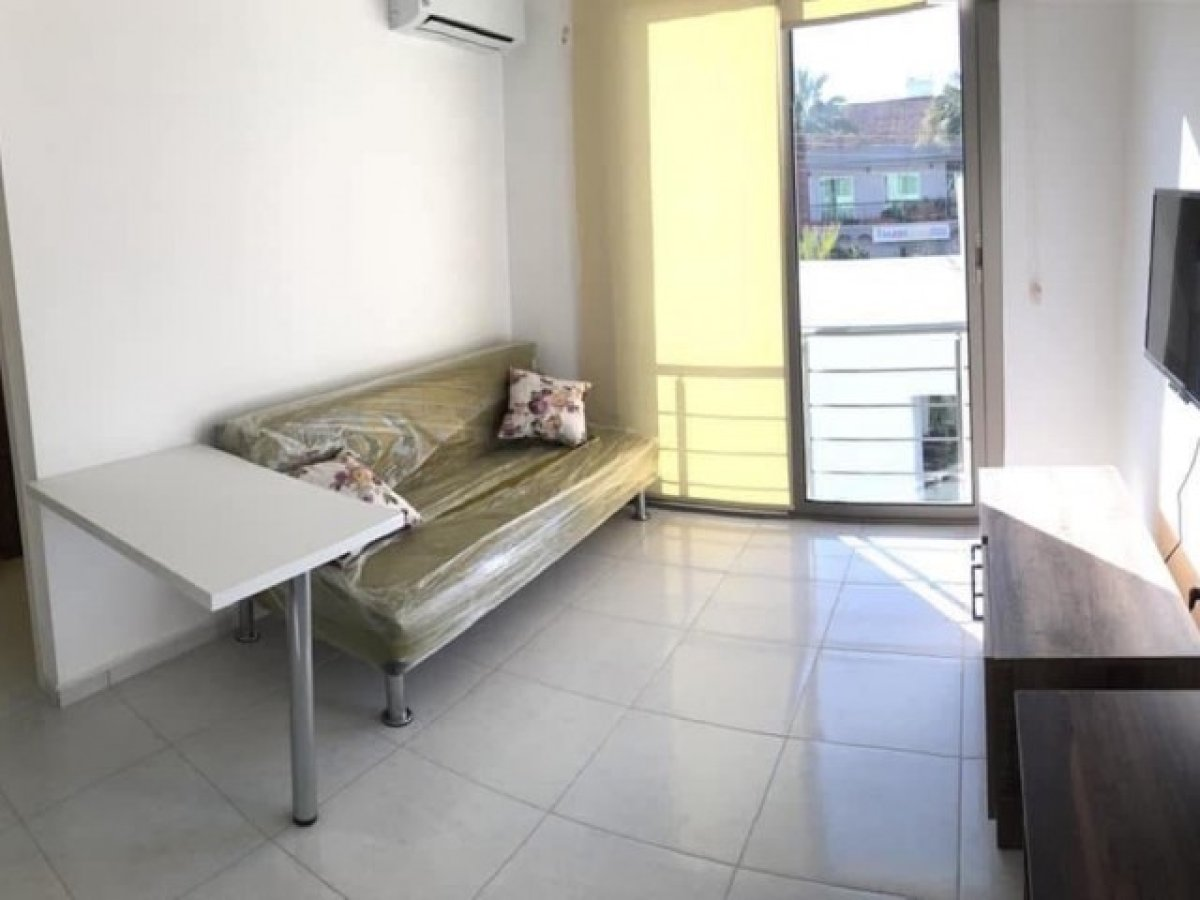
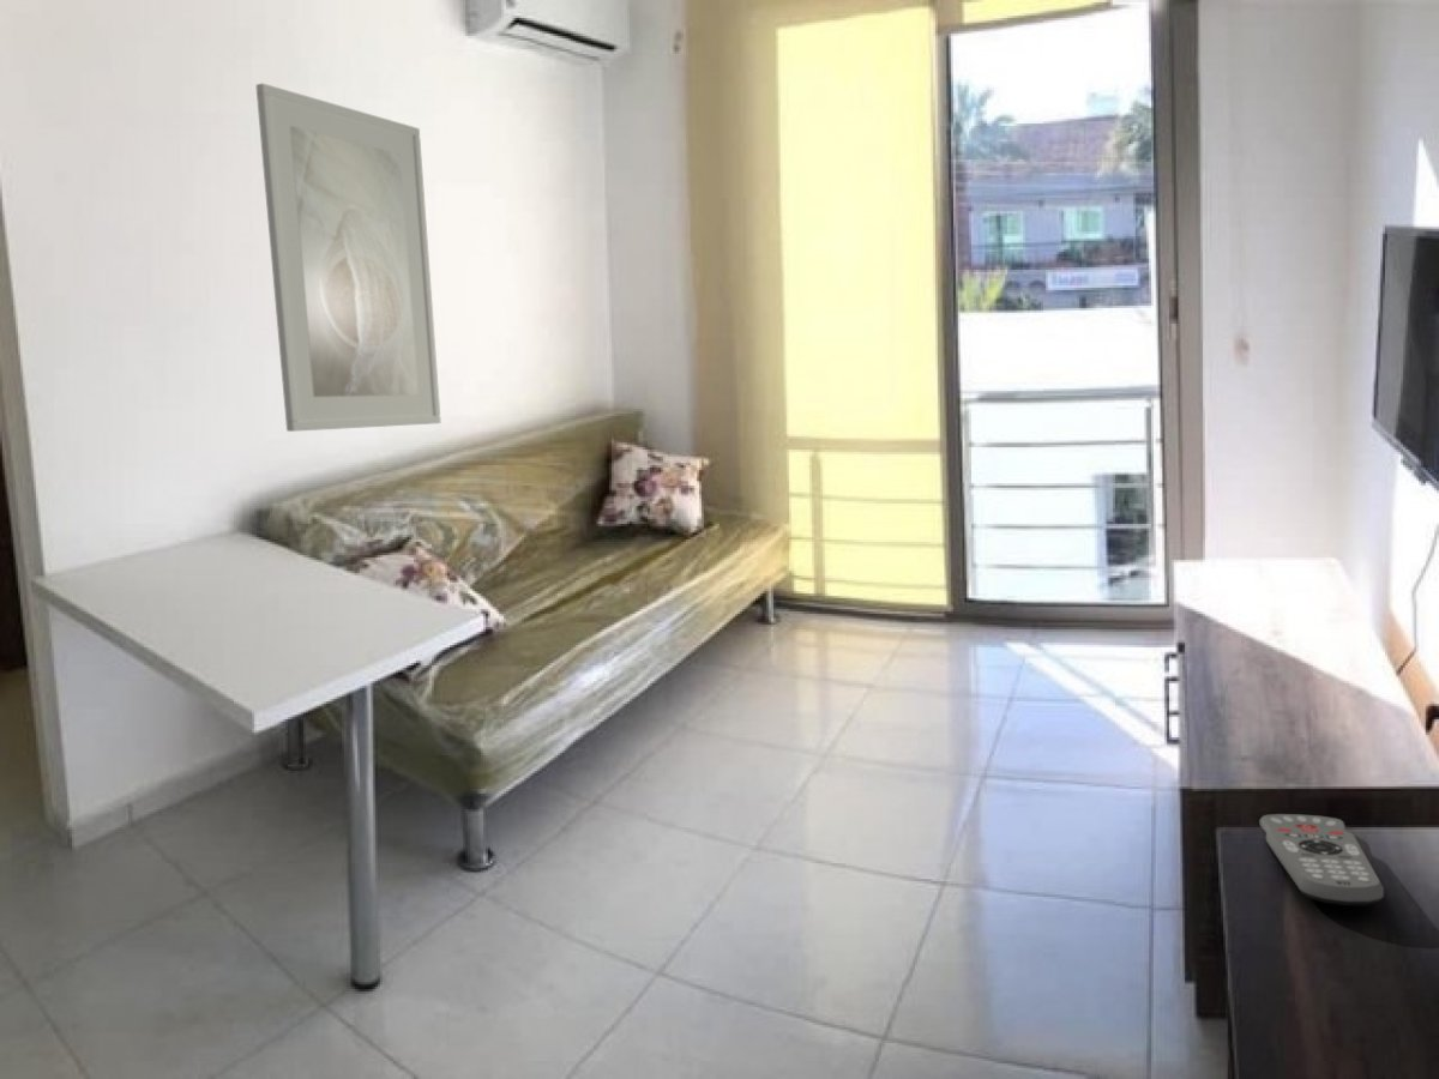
+ remote control (1320, 857)
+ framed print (357, 270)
